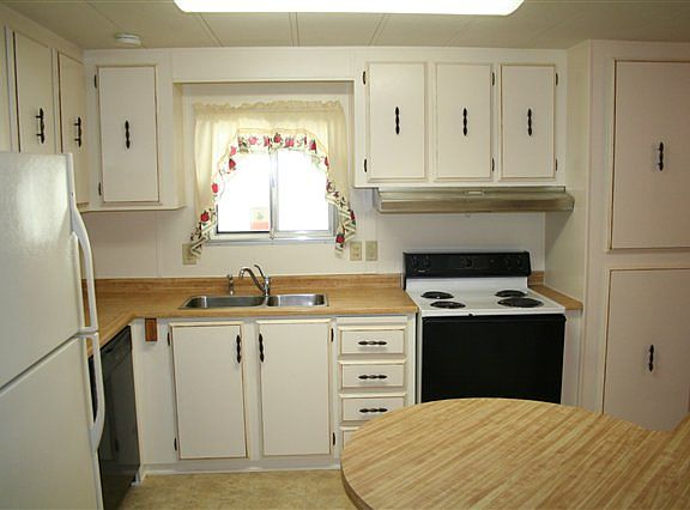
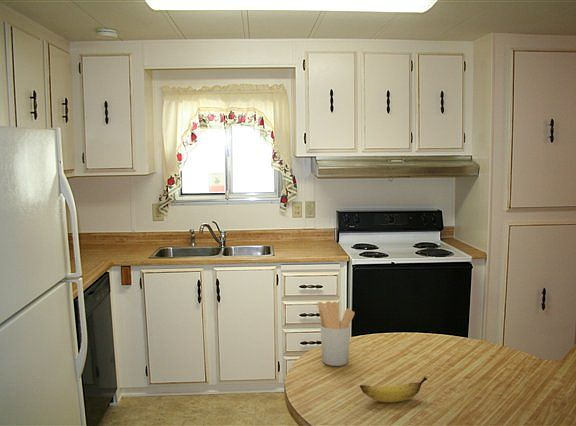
+ utensil holder (332, 331)
+ banana (393, 389)
